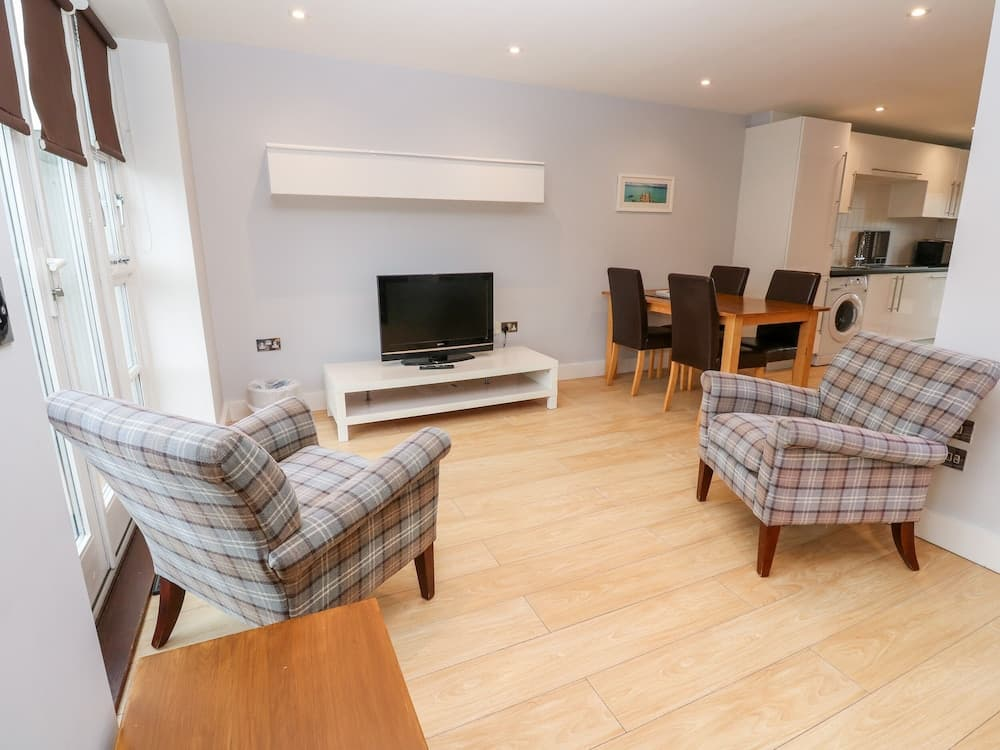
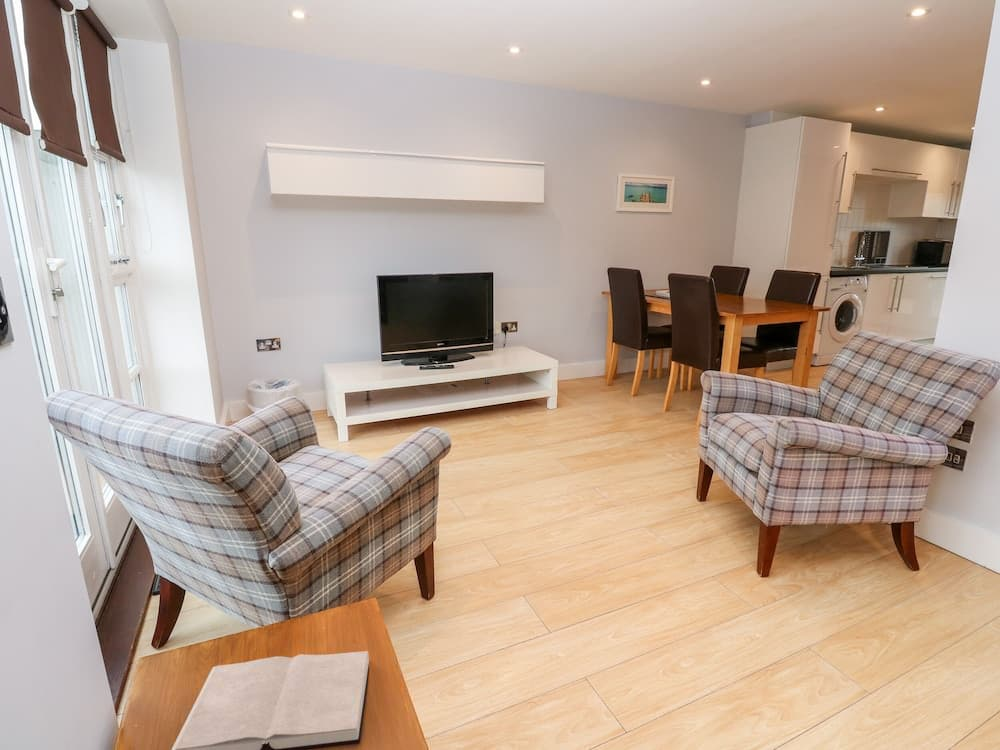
+ hardback book (280, 699)
